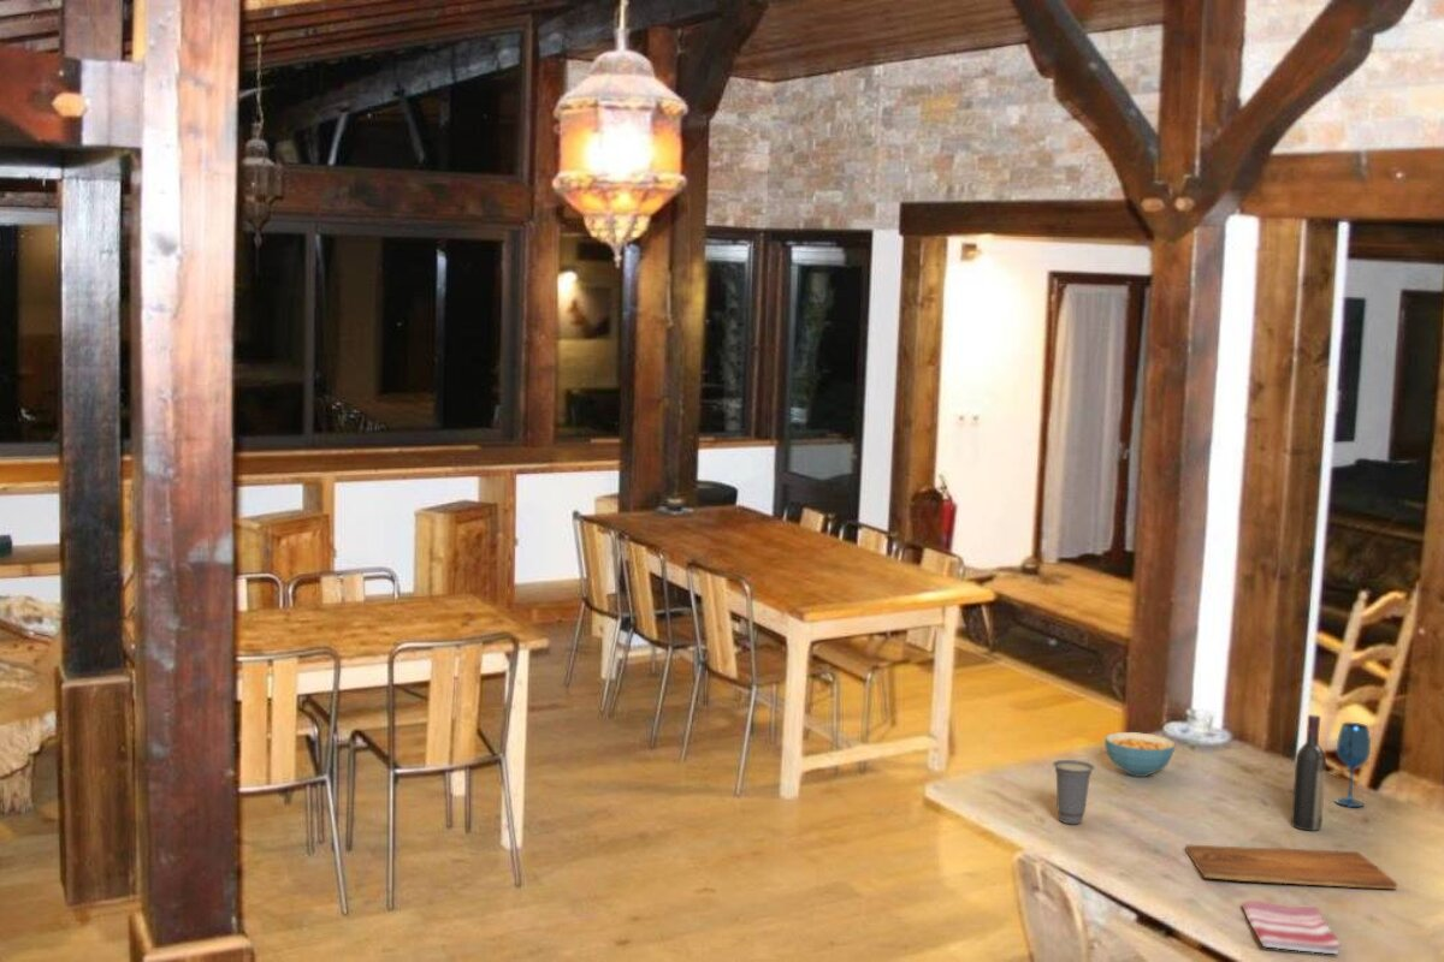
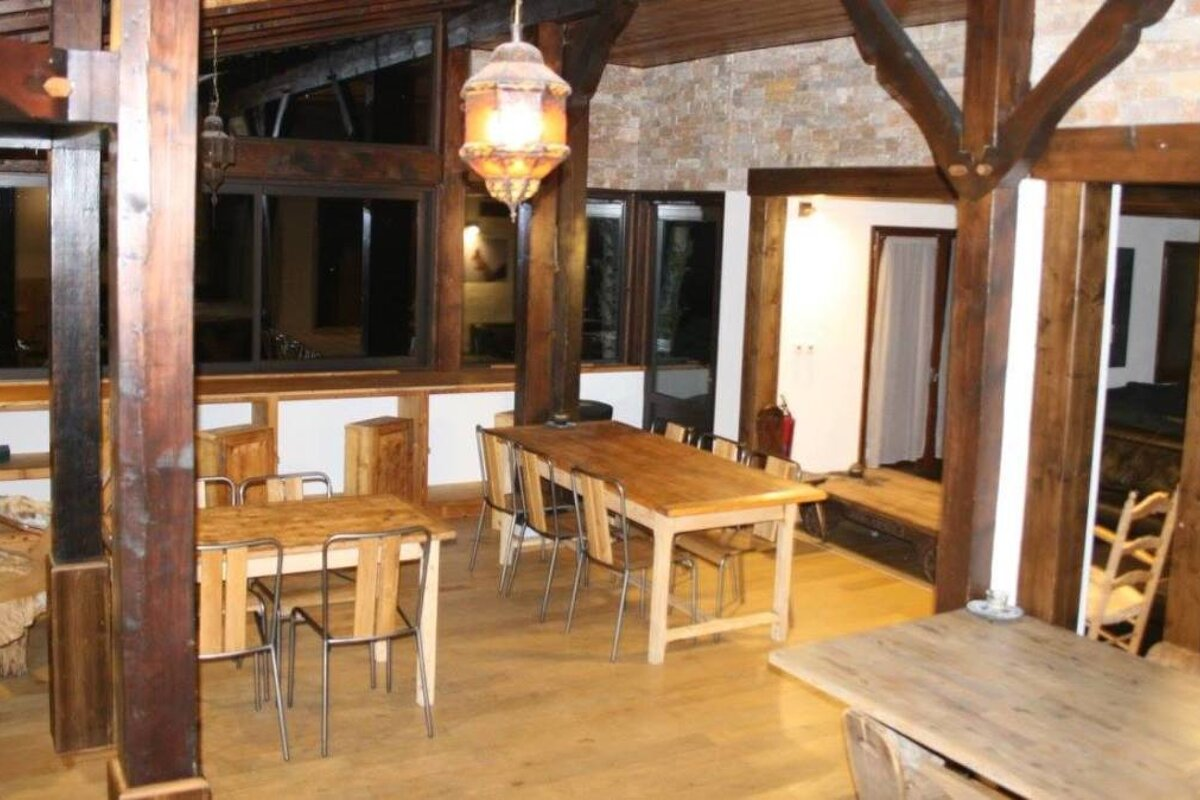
- cup (1071, 792)
- cutting board (1285, 866)
- wineglass (1351, 764)
- cereal bowl (1138, 756)
- wine bottle (1309, 771)
- dish towel (1290, 926)
